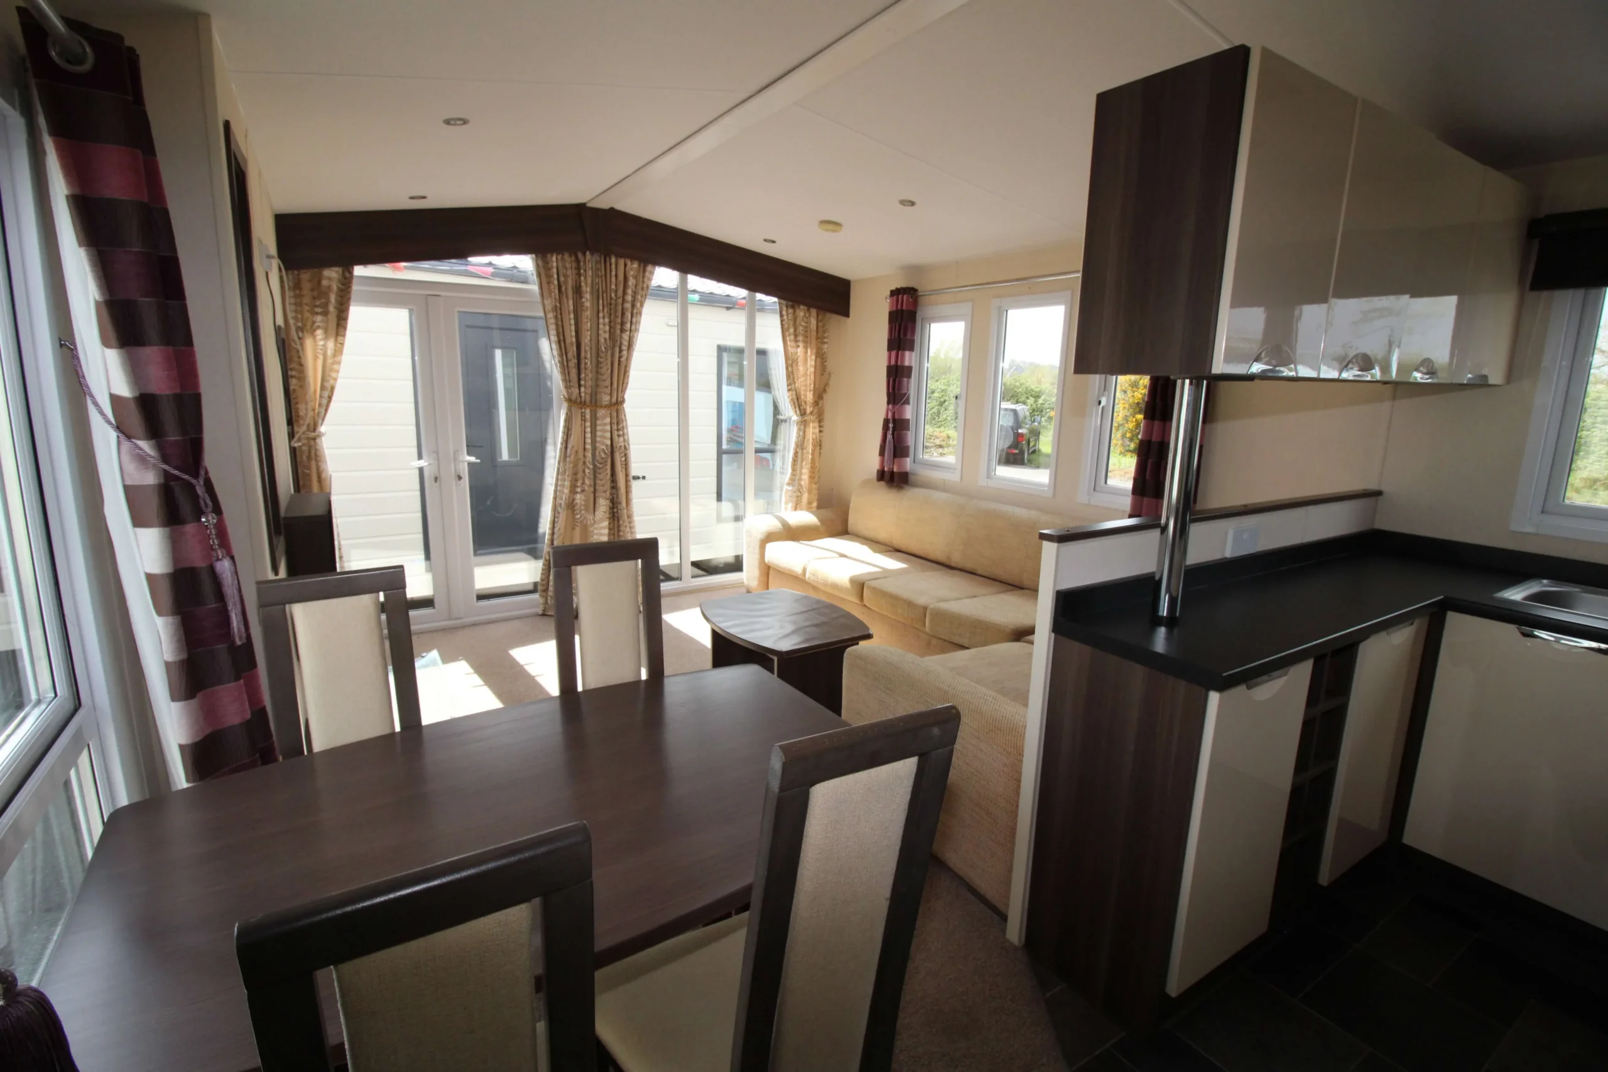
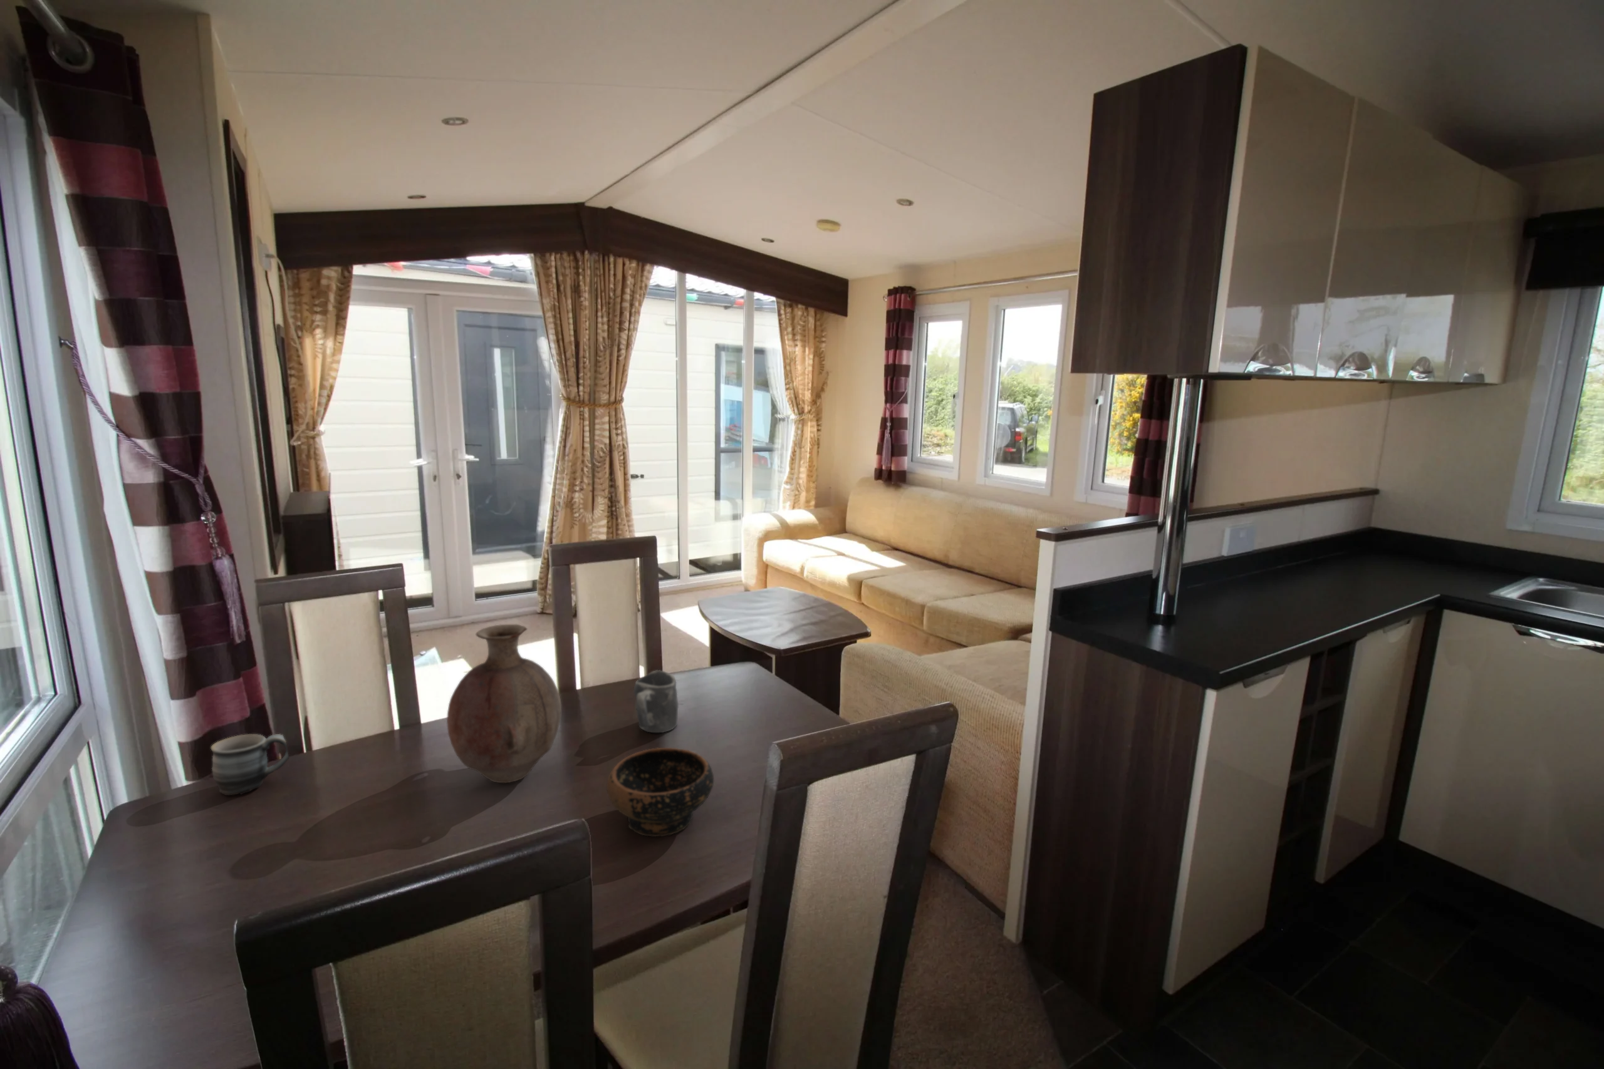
+ mug (653, 706)
+ vase (505, 703)
+ bowl (660, 795)
+ mug (252, 761)
